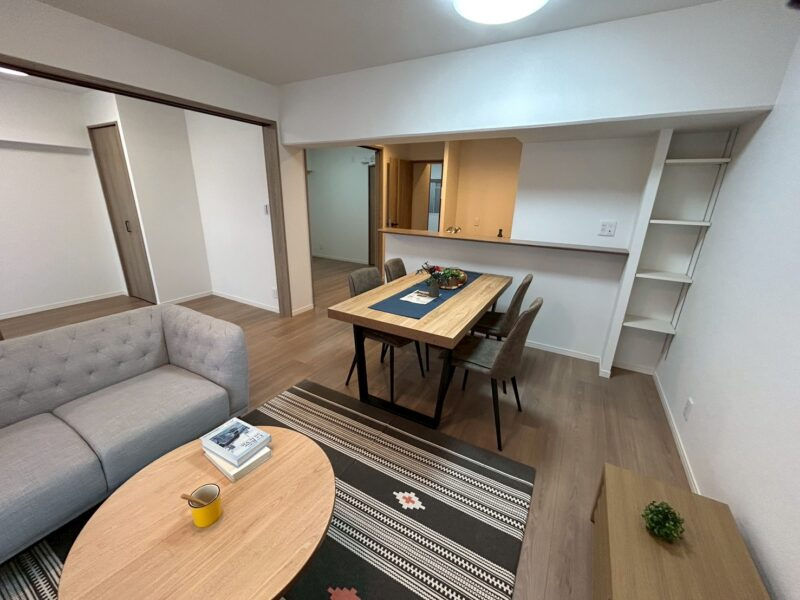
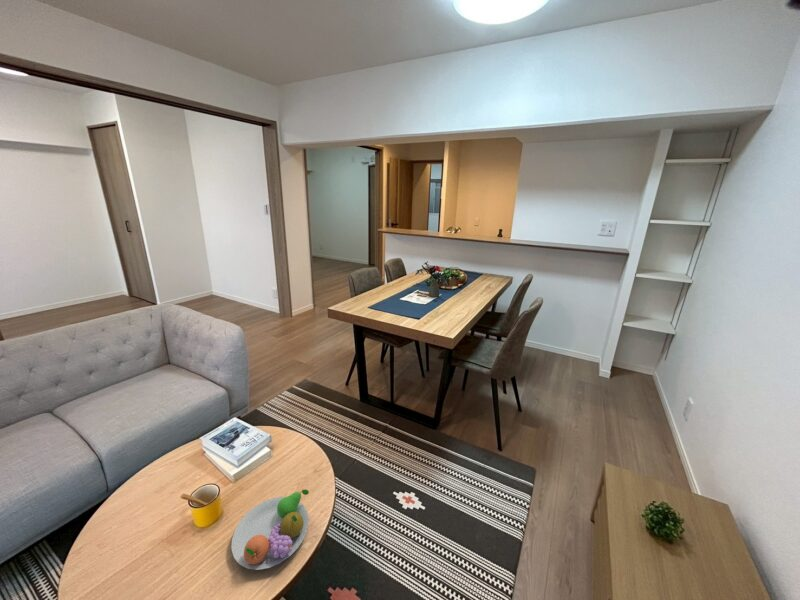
+ fruit bowl (274, 522)
